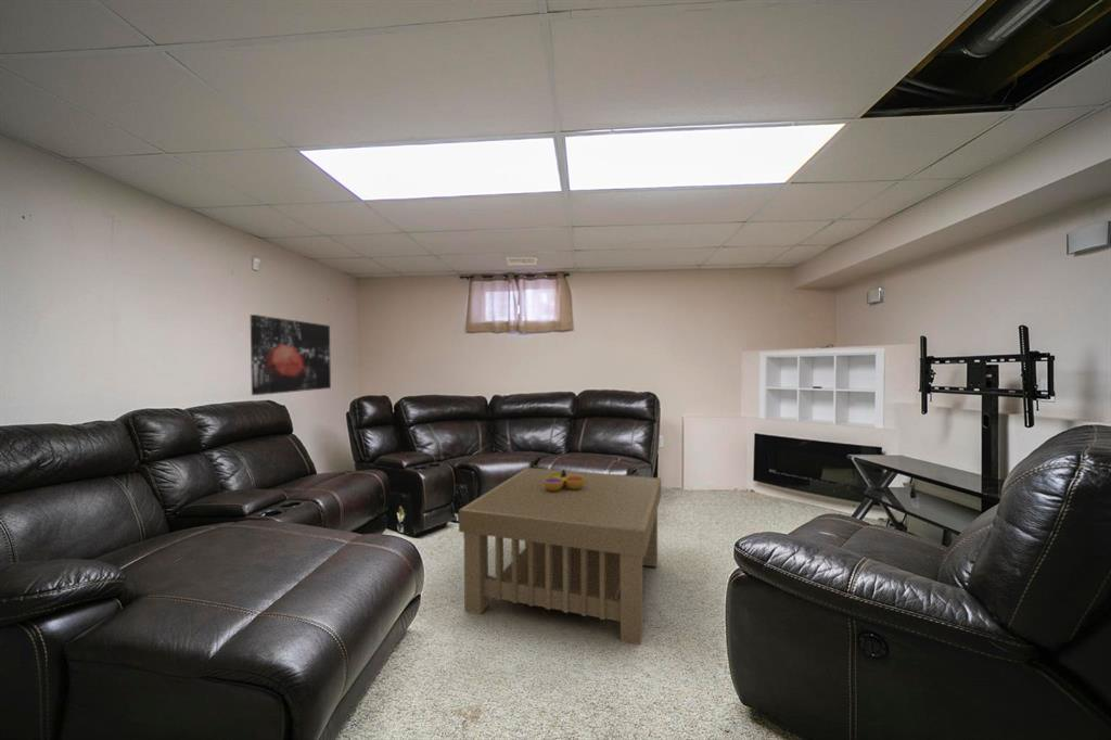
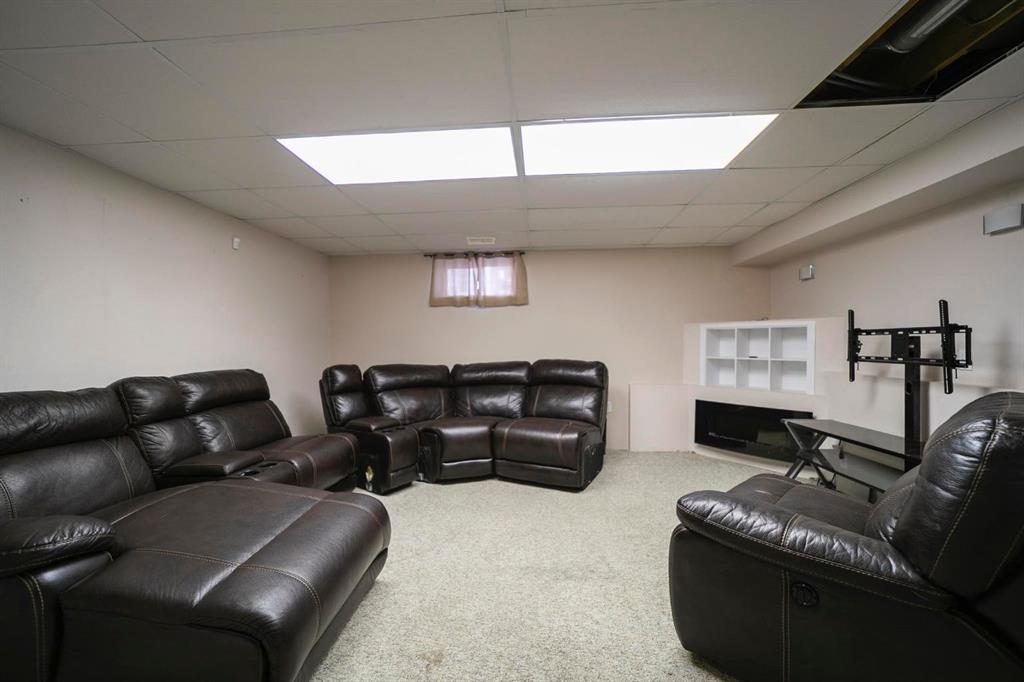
- wall art (295, 356)
- decorative bowl (565, 479)
- coffee table (572, 538)
